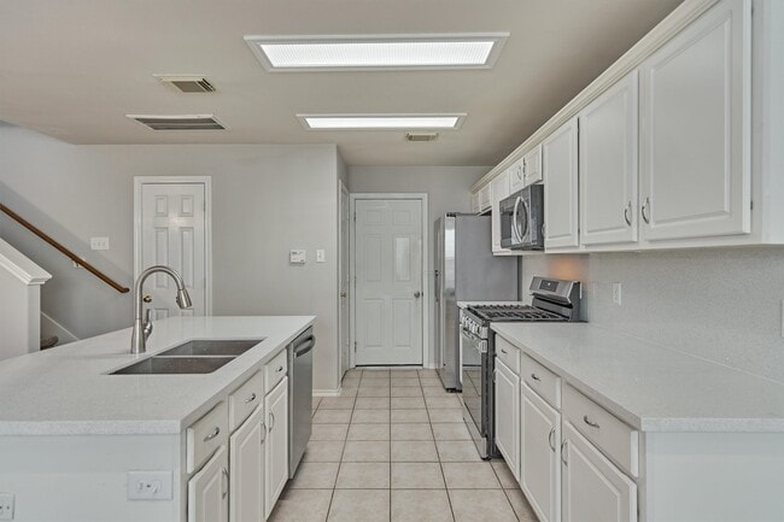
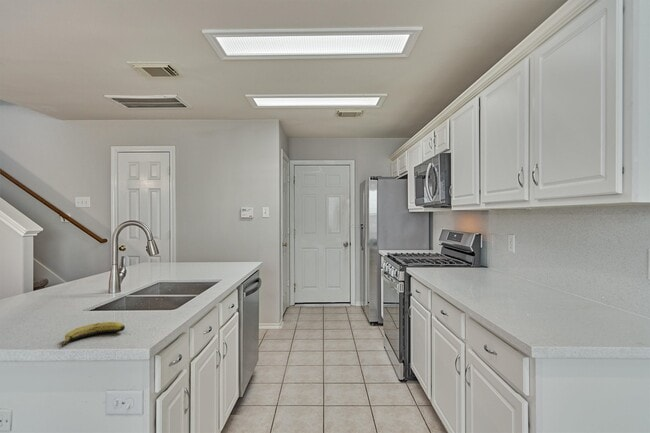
+ banana (90, 331)
